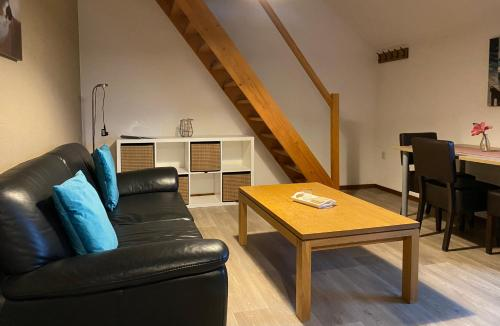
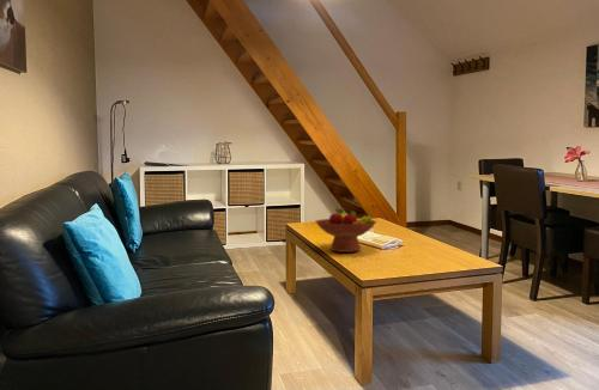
+ fruit bowl (345, 230)
